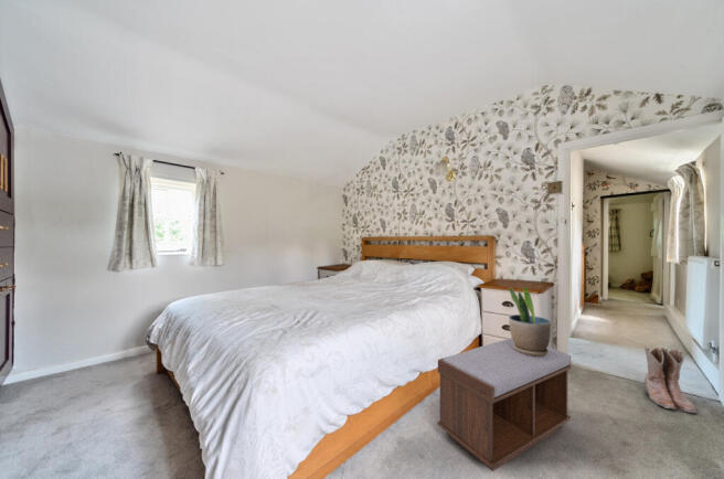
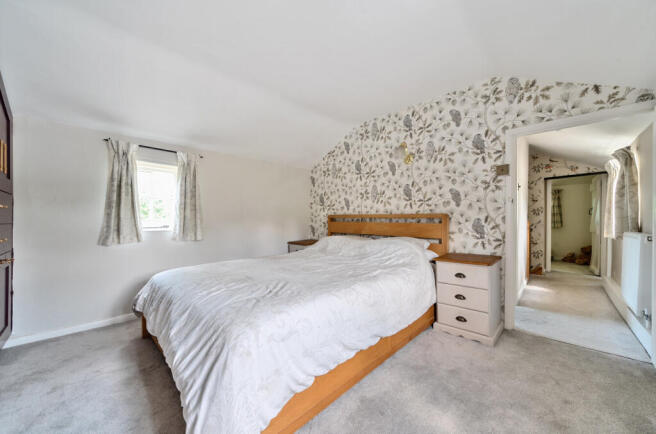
- bench (505, 392)
- boots (668, 375)
- potted plant (529, 317)
